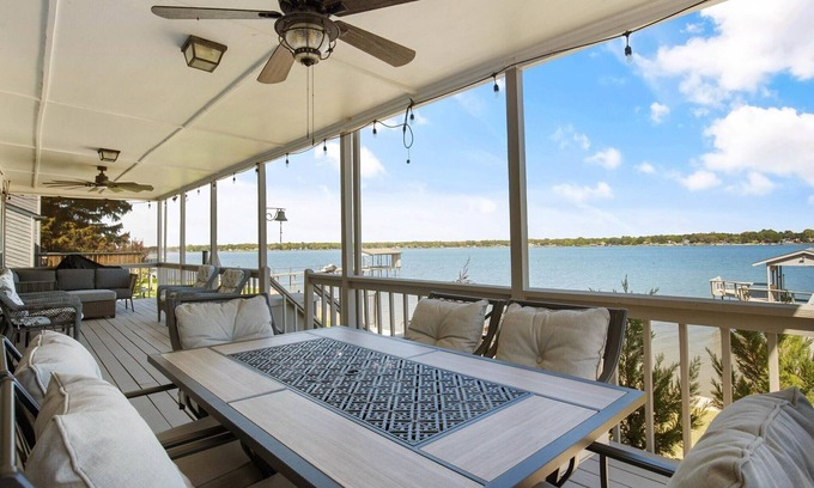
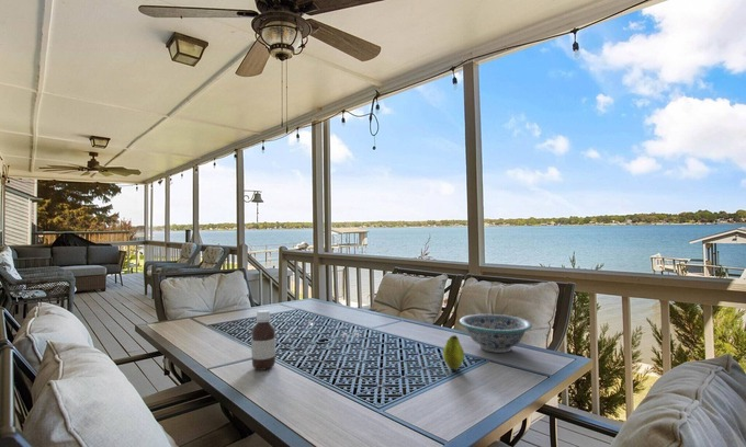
+ fruit (453, 351)
+ decorative bowl (495, 334)
+ bottle (263, 339)
